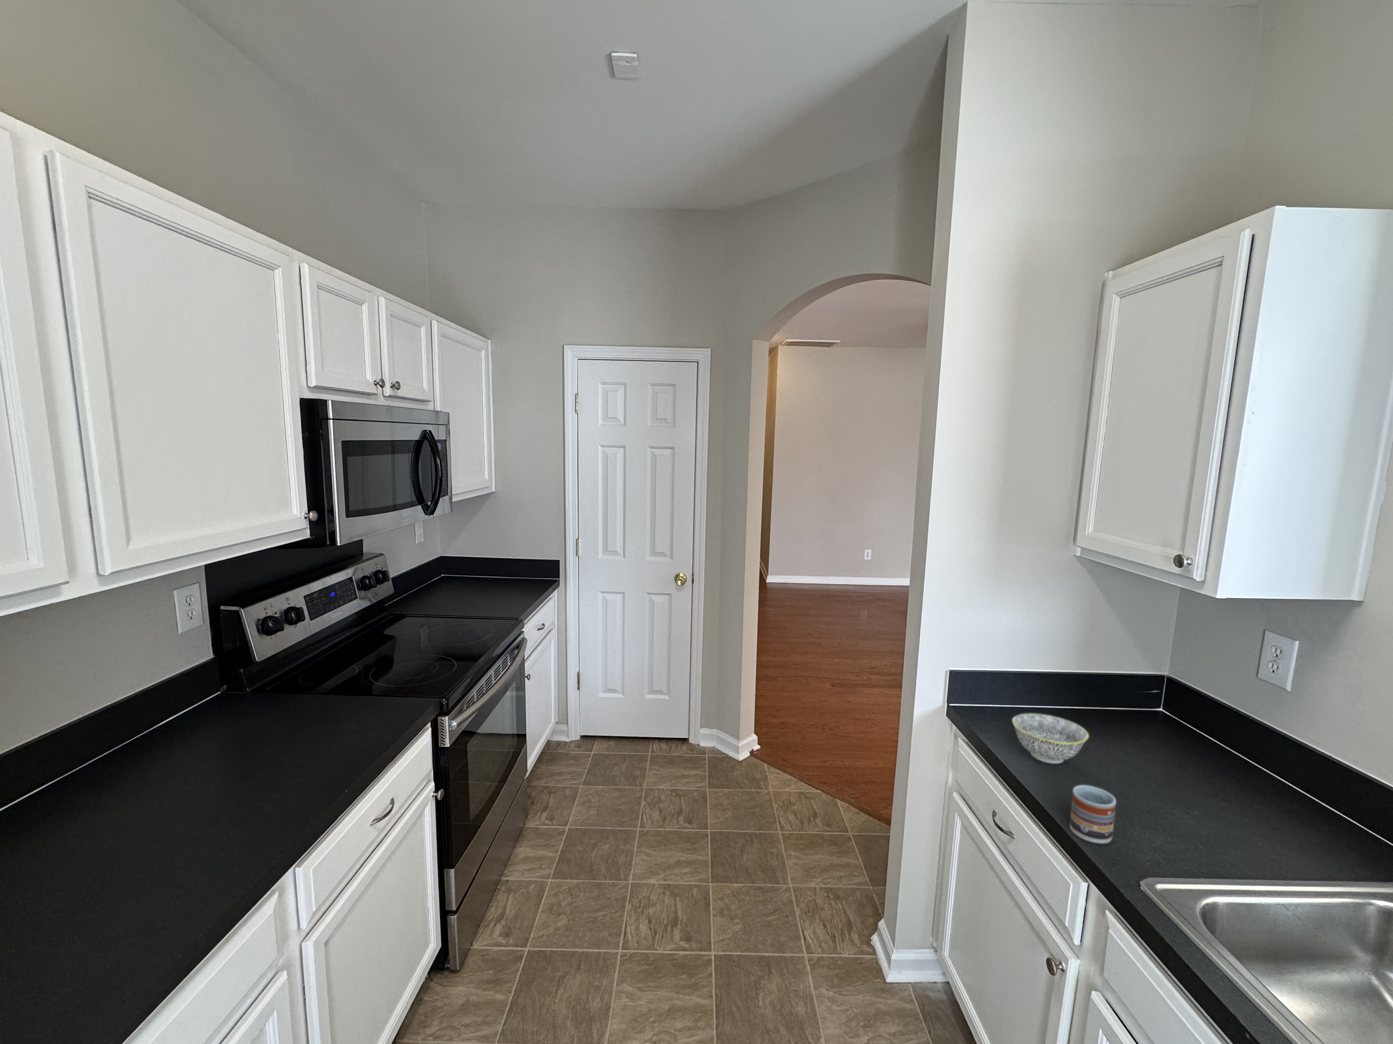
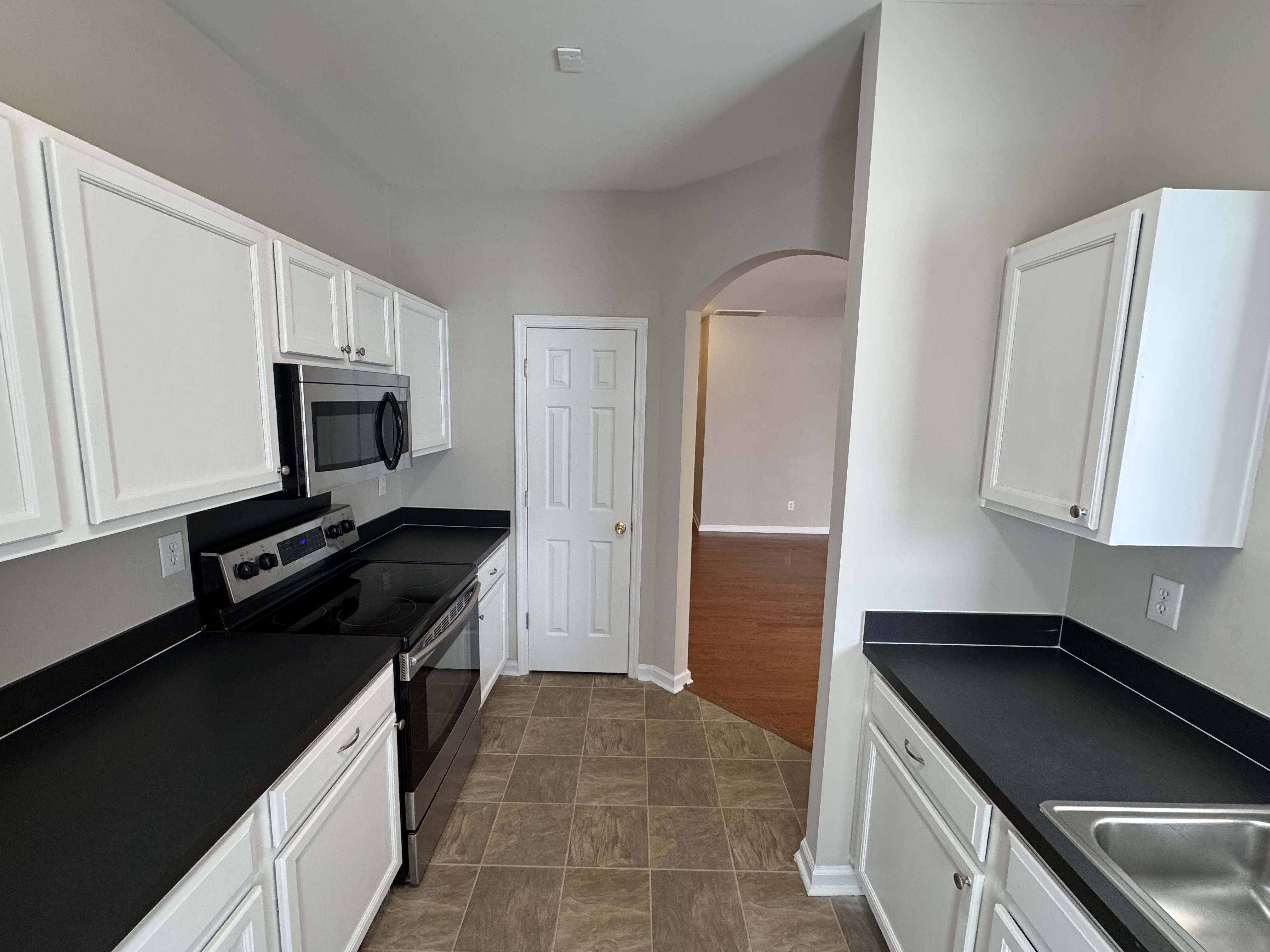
- cup (1091, 810)
- bowl (1049, 741)
